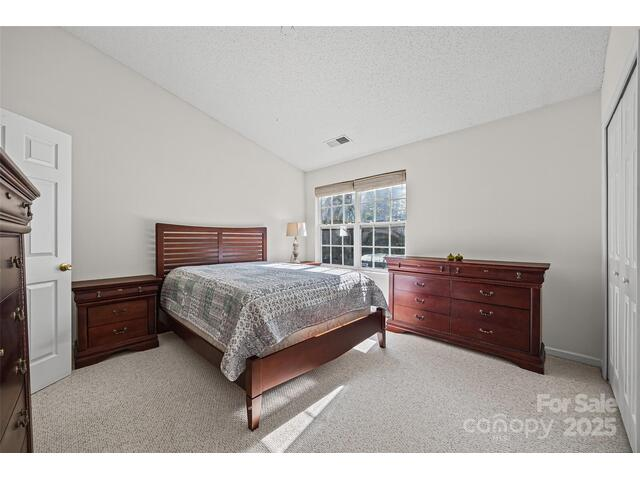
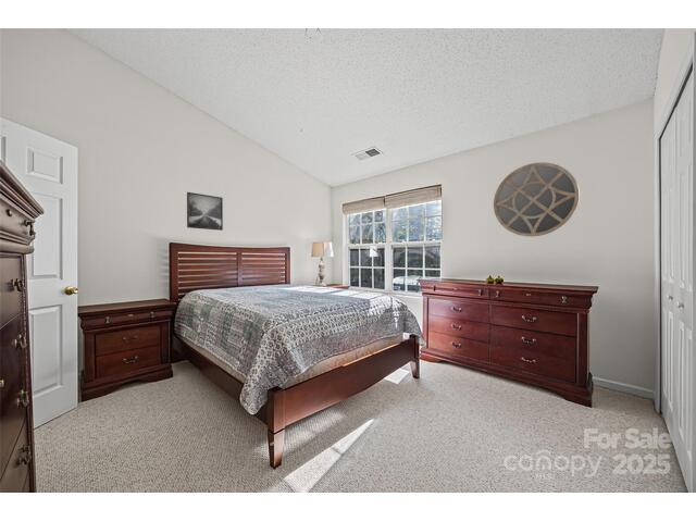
+ home mirror (533, 200)
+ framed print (206, 211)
